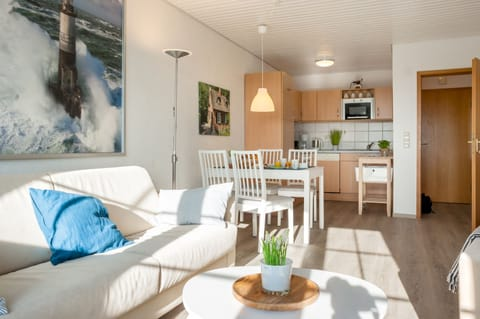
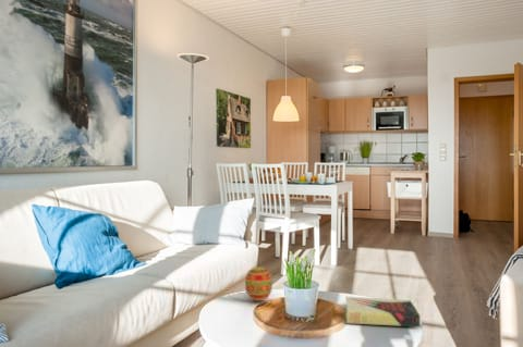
+ decorative egg (258, 282)
+ book (379, 311)
